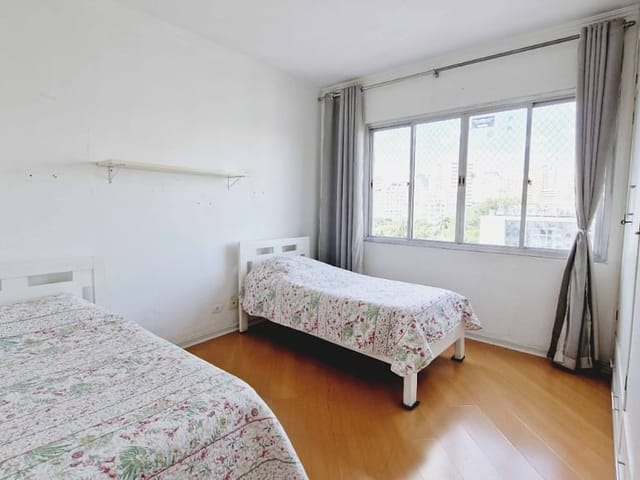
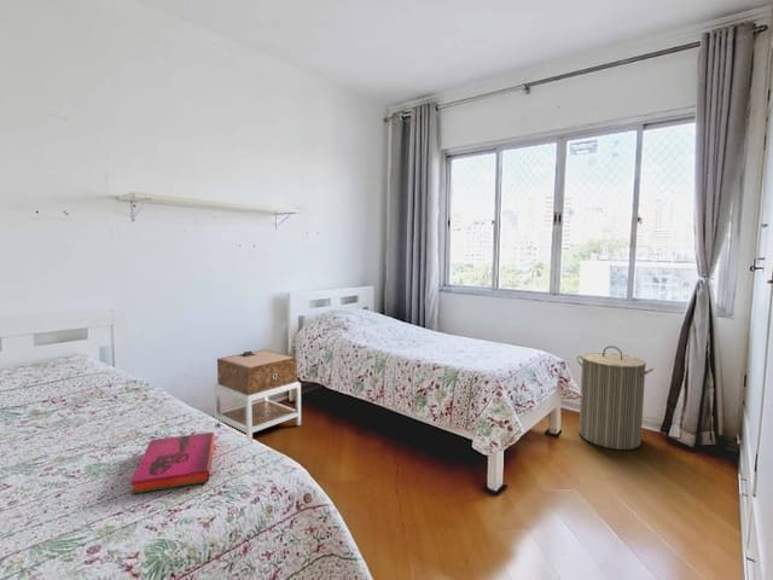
+ nightstand (257, 390)
+ laundry hamper (611, 392)
+ hardback book (178, 459)
